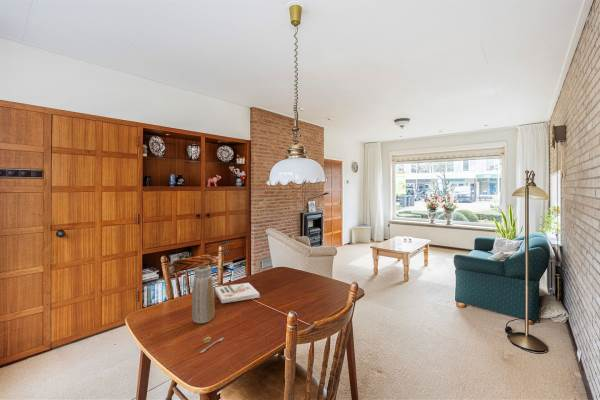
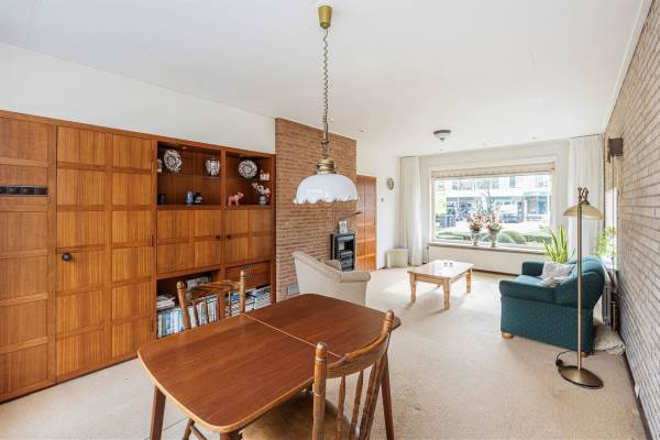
- spoon (208, 341)
- book (236, 291)
- vase (203, 293)
